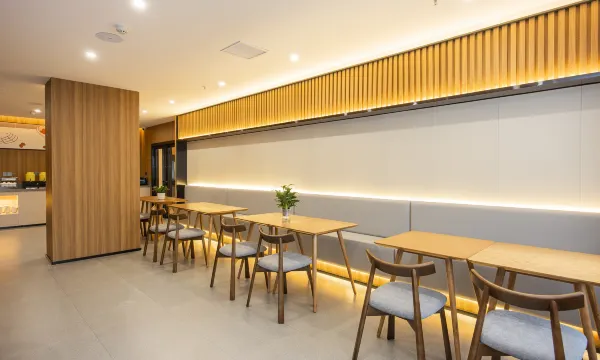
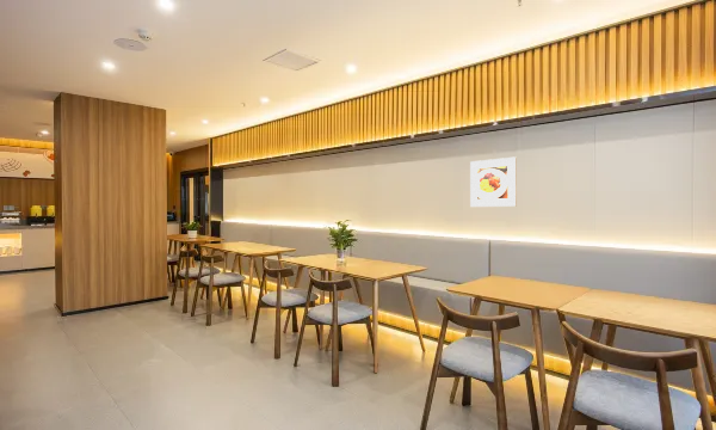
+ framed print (492, 183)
